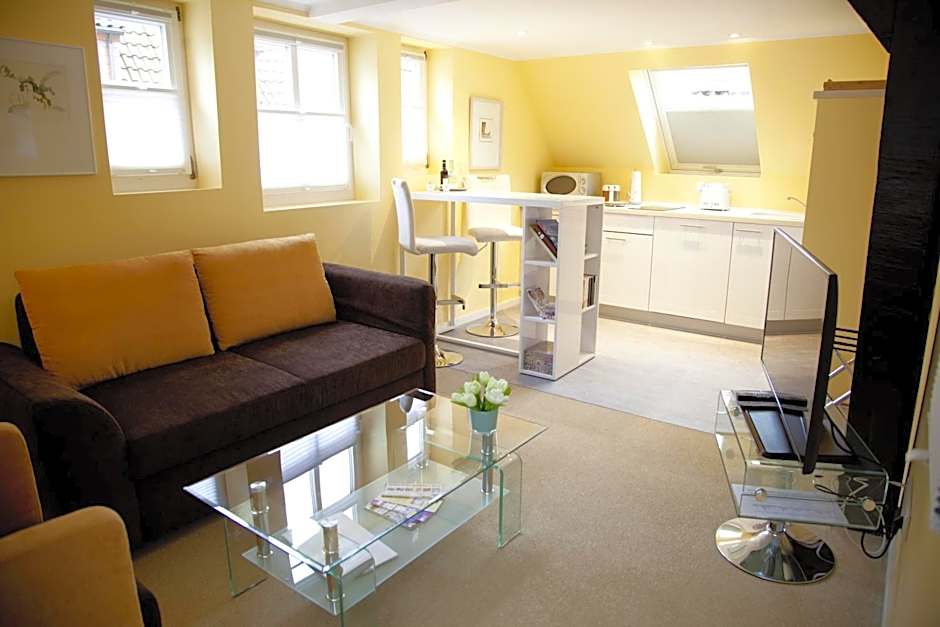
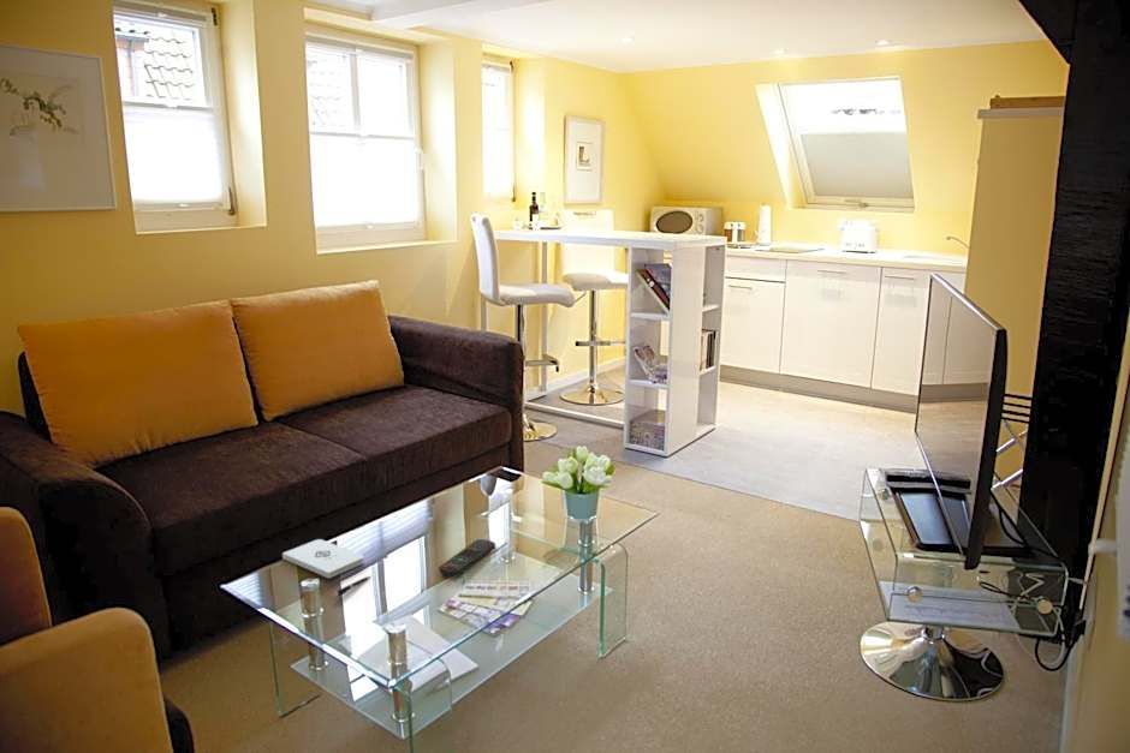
+ notepad (323, 557)
+ remote control (468, 556)
+ pen (353, 584)
